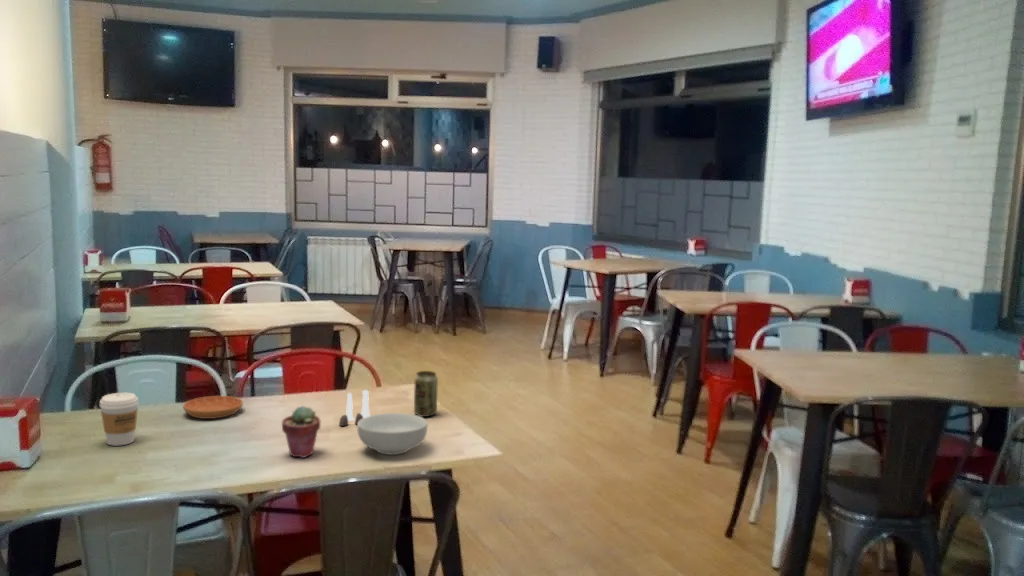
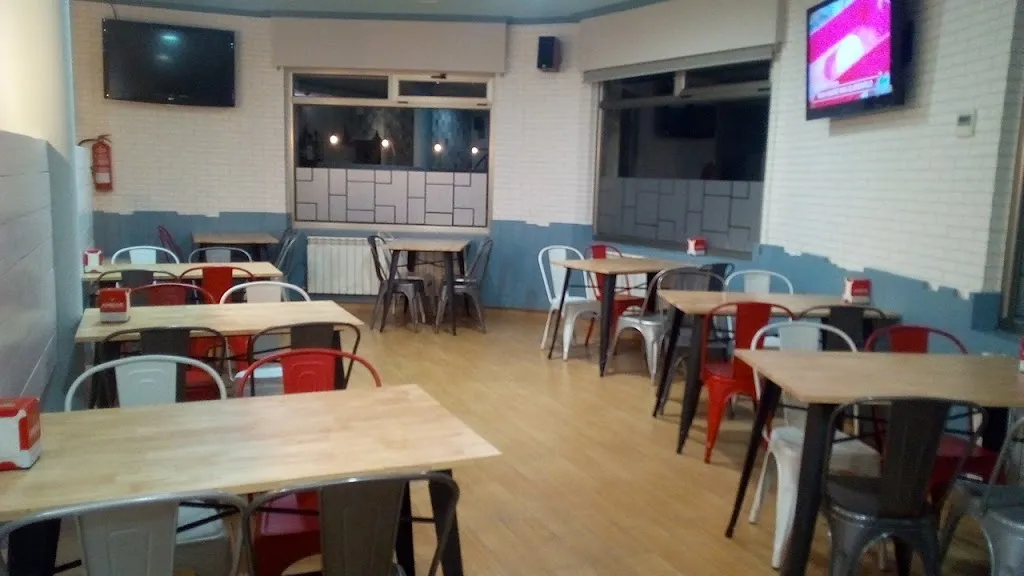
- coffee cup (119, 418)
- salt and pepper shaker set (362, 406)
- beverage can (425, 393)
- potted succulent (301, 429)
- saucer (213, 407)
- cereal bowl (392, 435)
